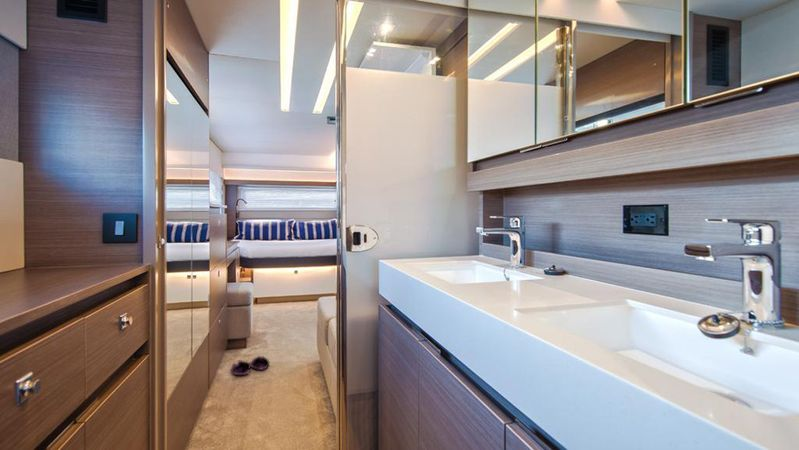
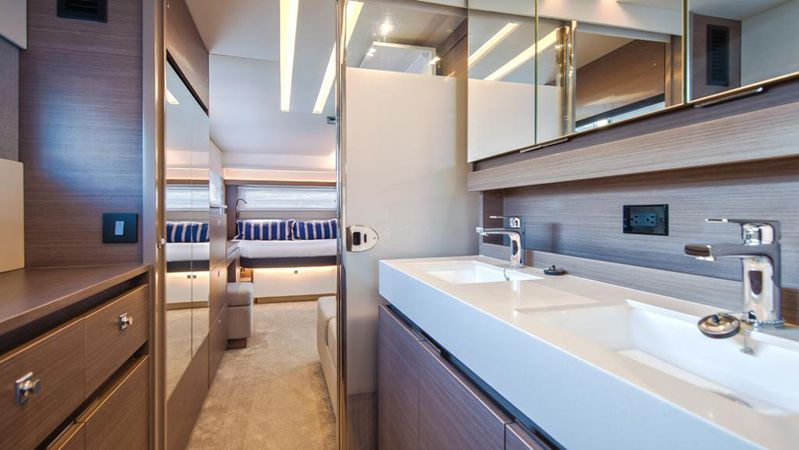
- slippers (249, 363)
